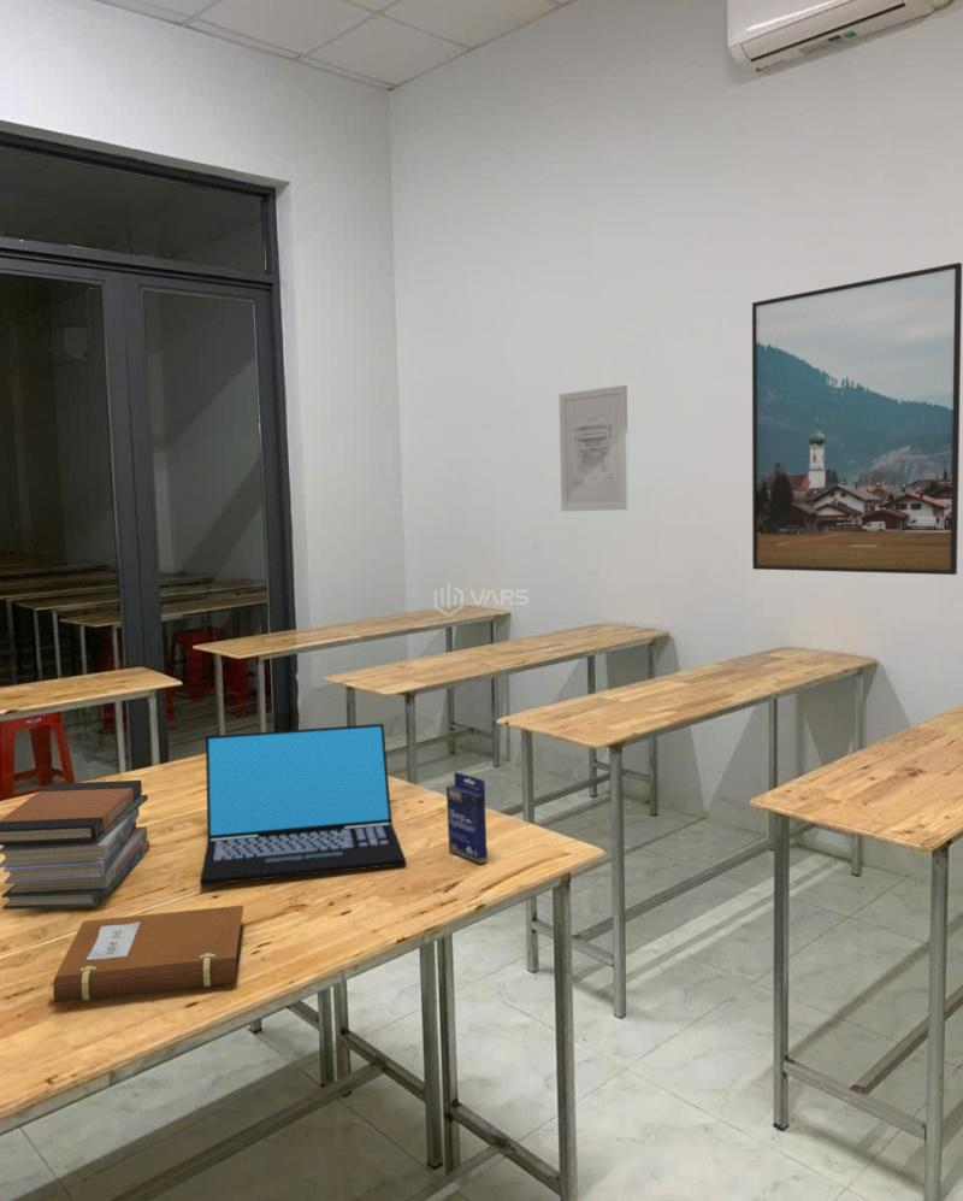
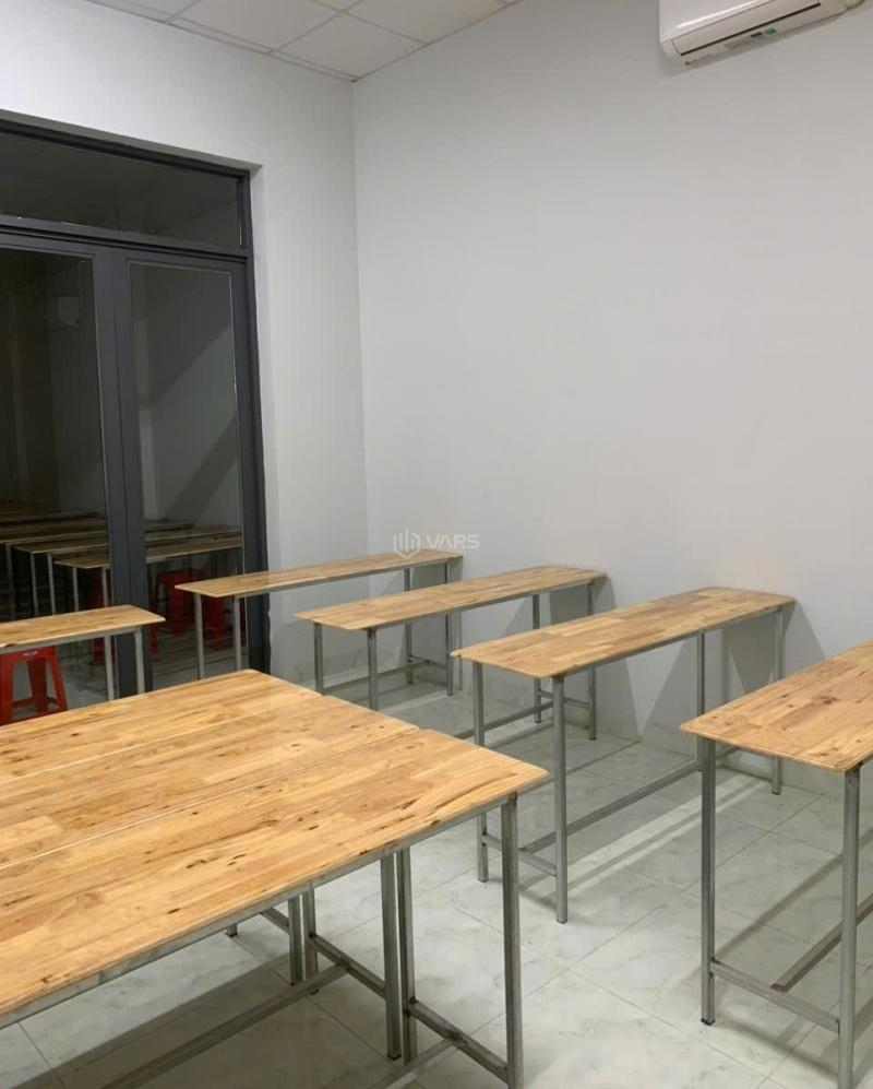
- book stack (75, 841)
- small box (466, 817)
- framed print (847, 429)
- wall art (592, 451)
- laptop (300, 796)
- notebook (150, 952)
